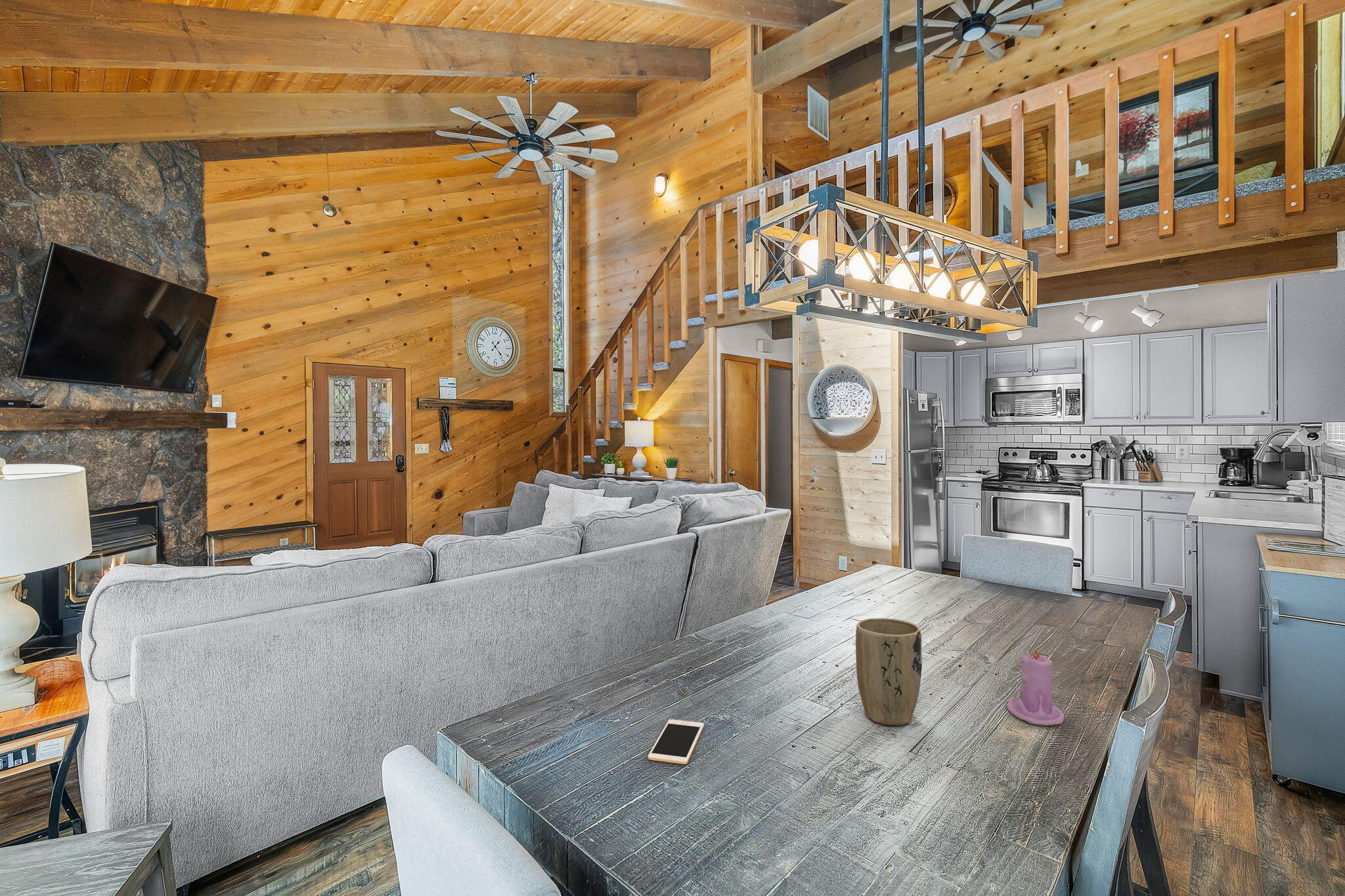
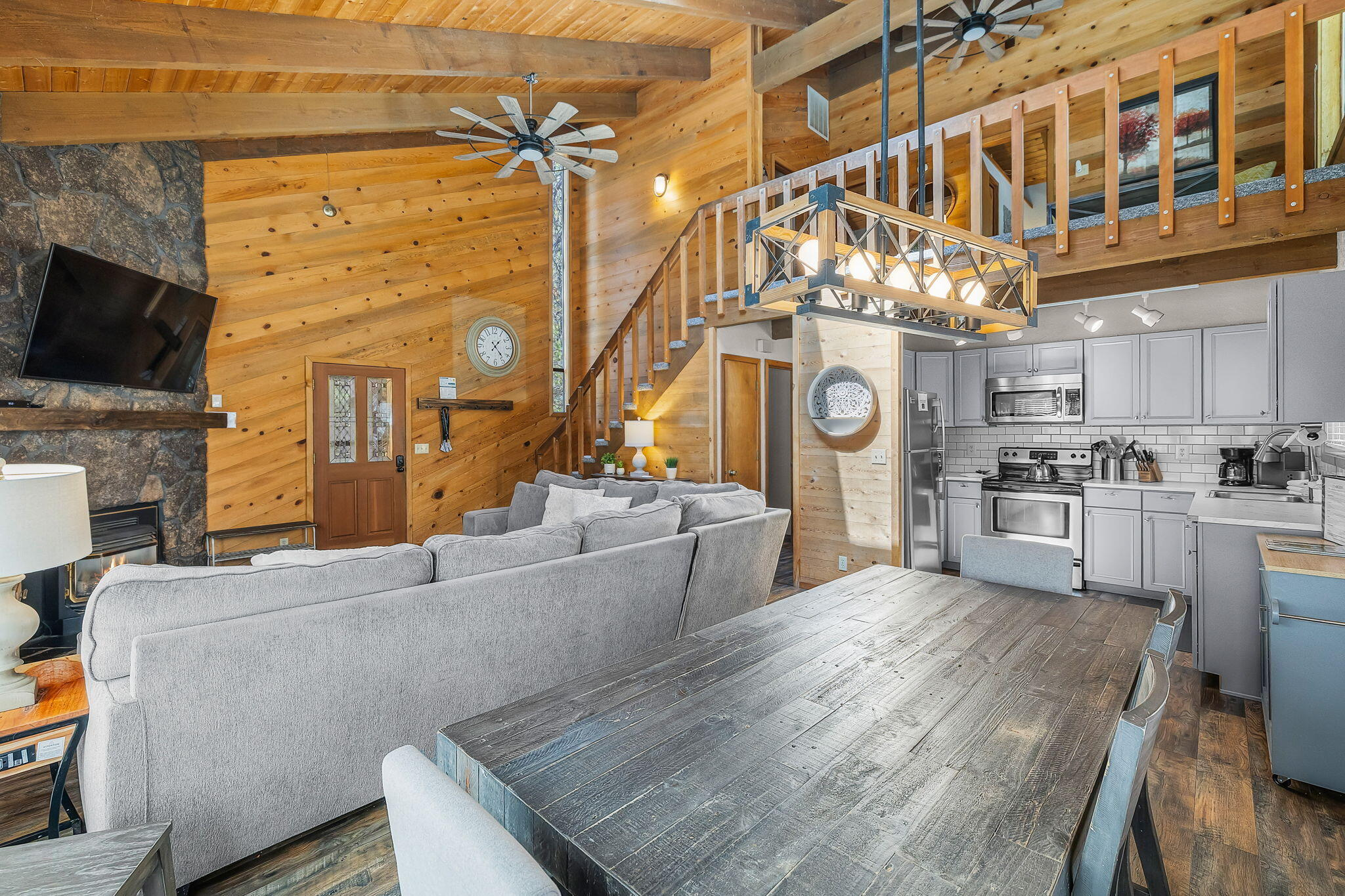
- cell phone (677, 740)
- candle (1036, 681)
- plant pot (889, 671)
